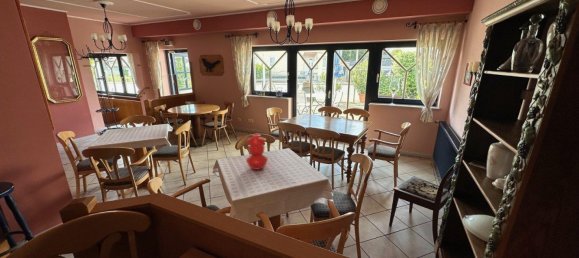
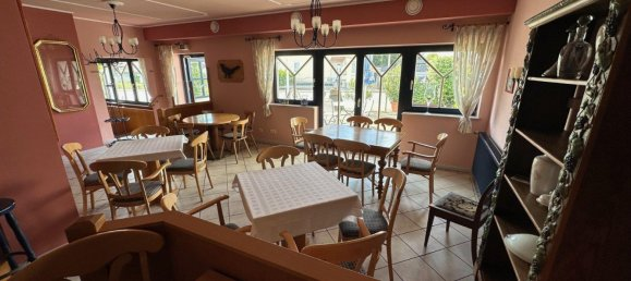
- vase (256, 151)
